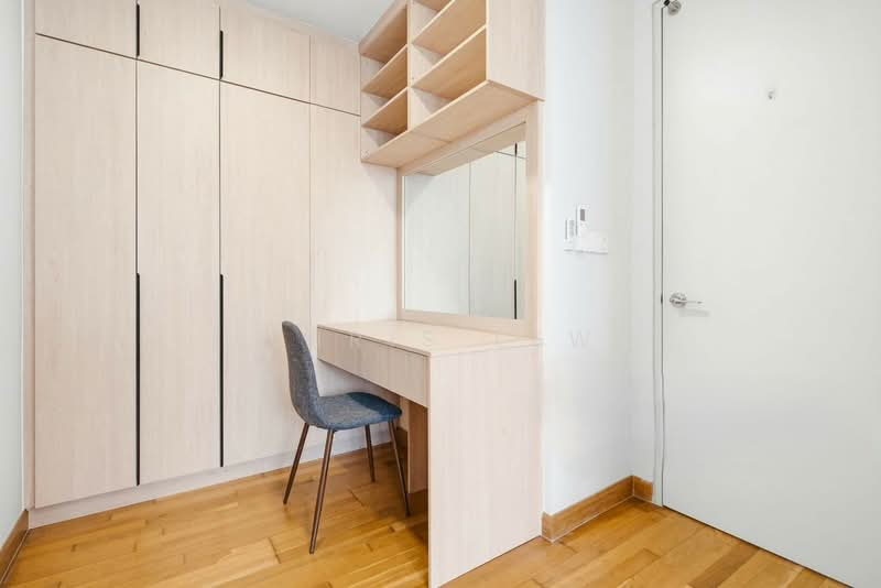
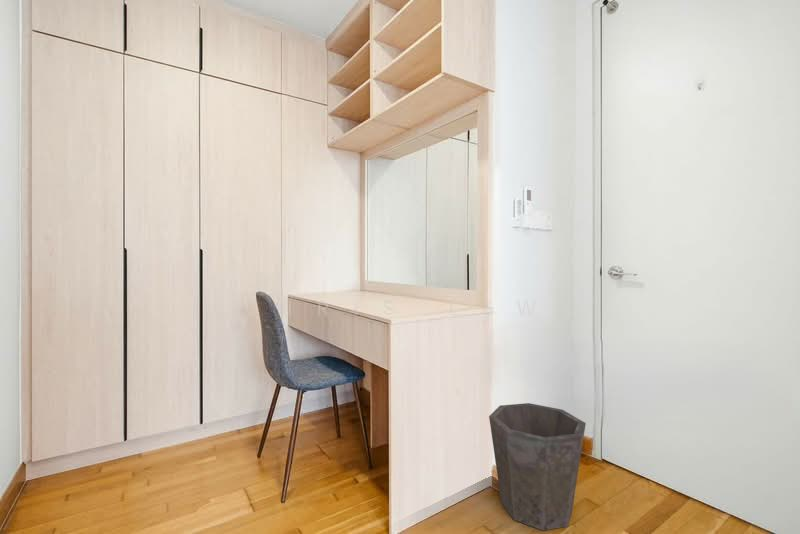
+ waste bin (536, 463)
